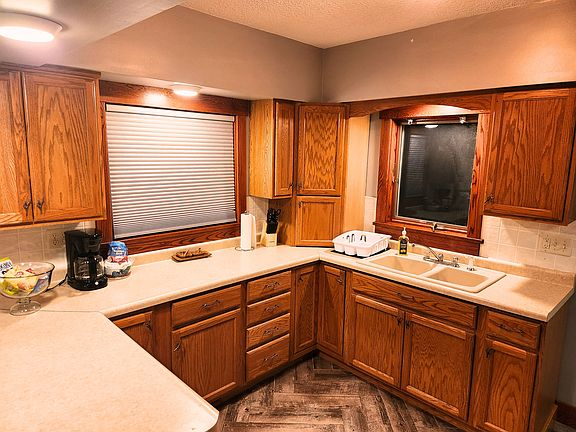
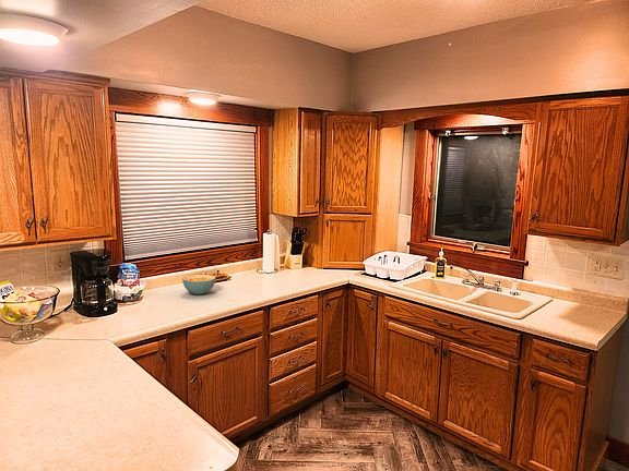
+ cereal bowl (199, 286)
